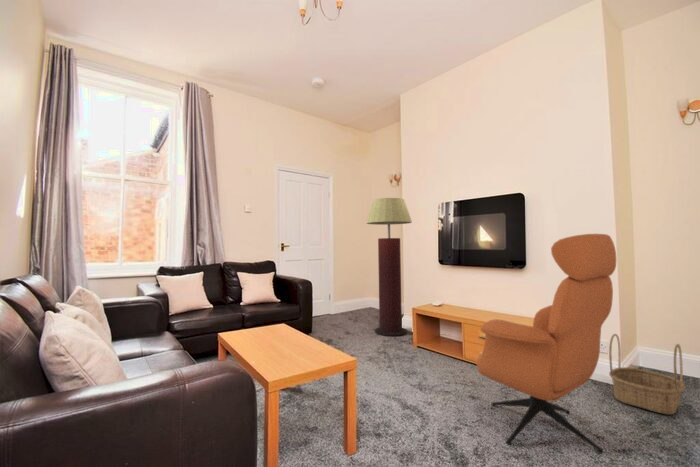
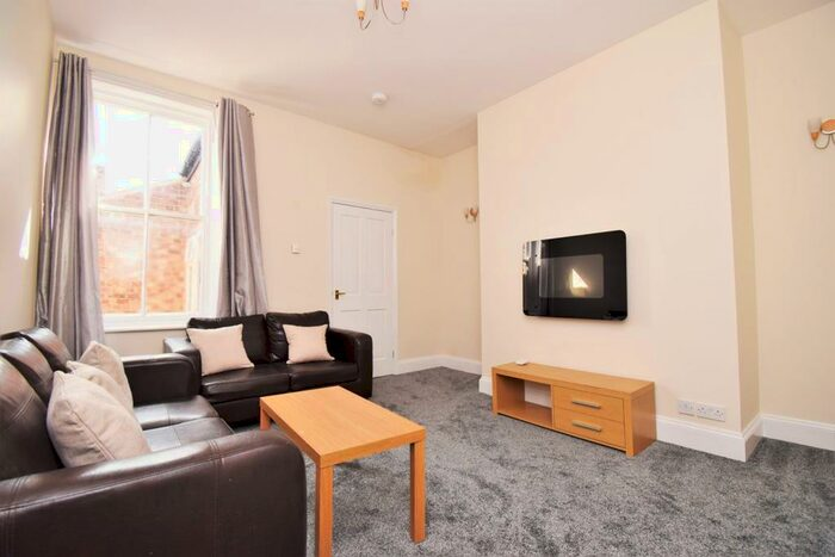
- floor lamp (389, 265)
- armchair (539, 331)
- basket (645, 371)
